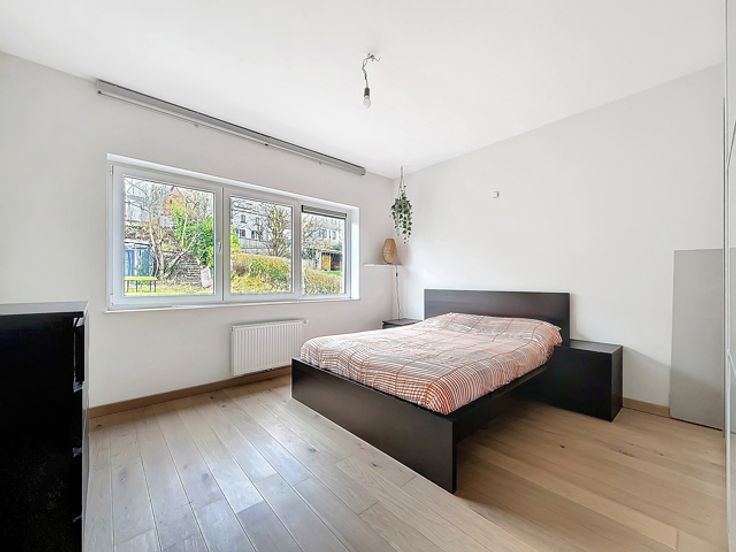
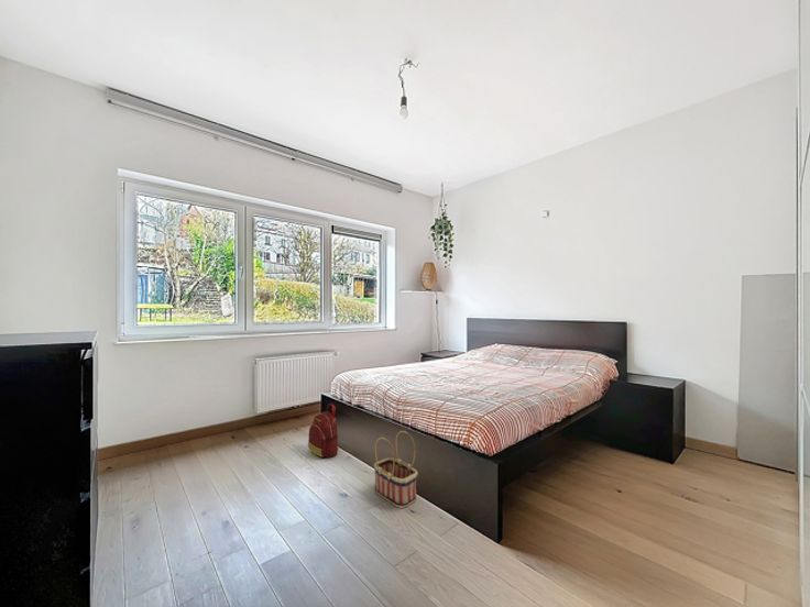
+ backpack (322, 428)
+ basket (395, 464)
